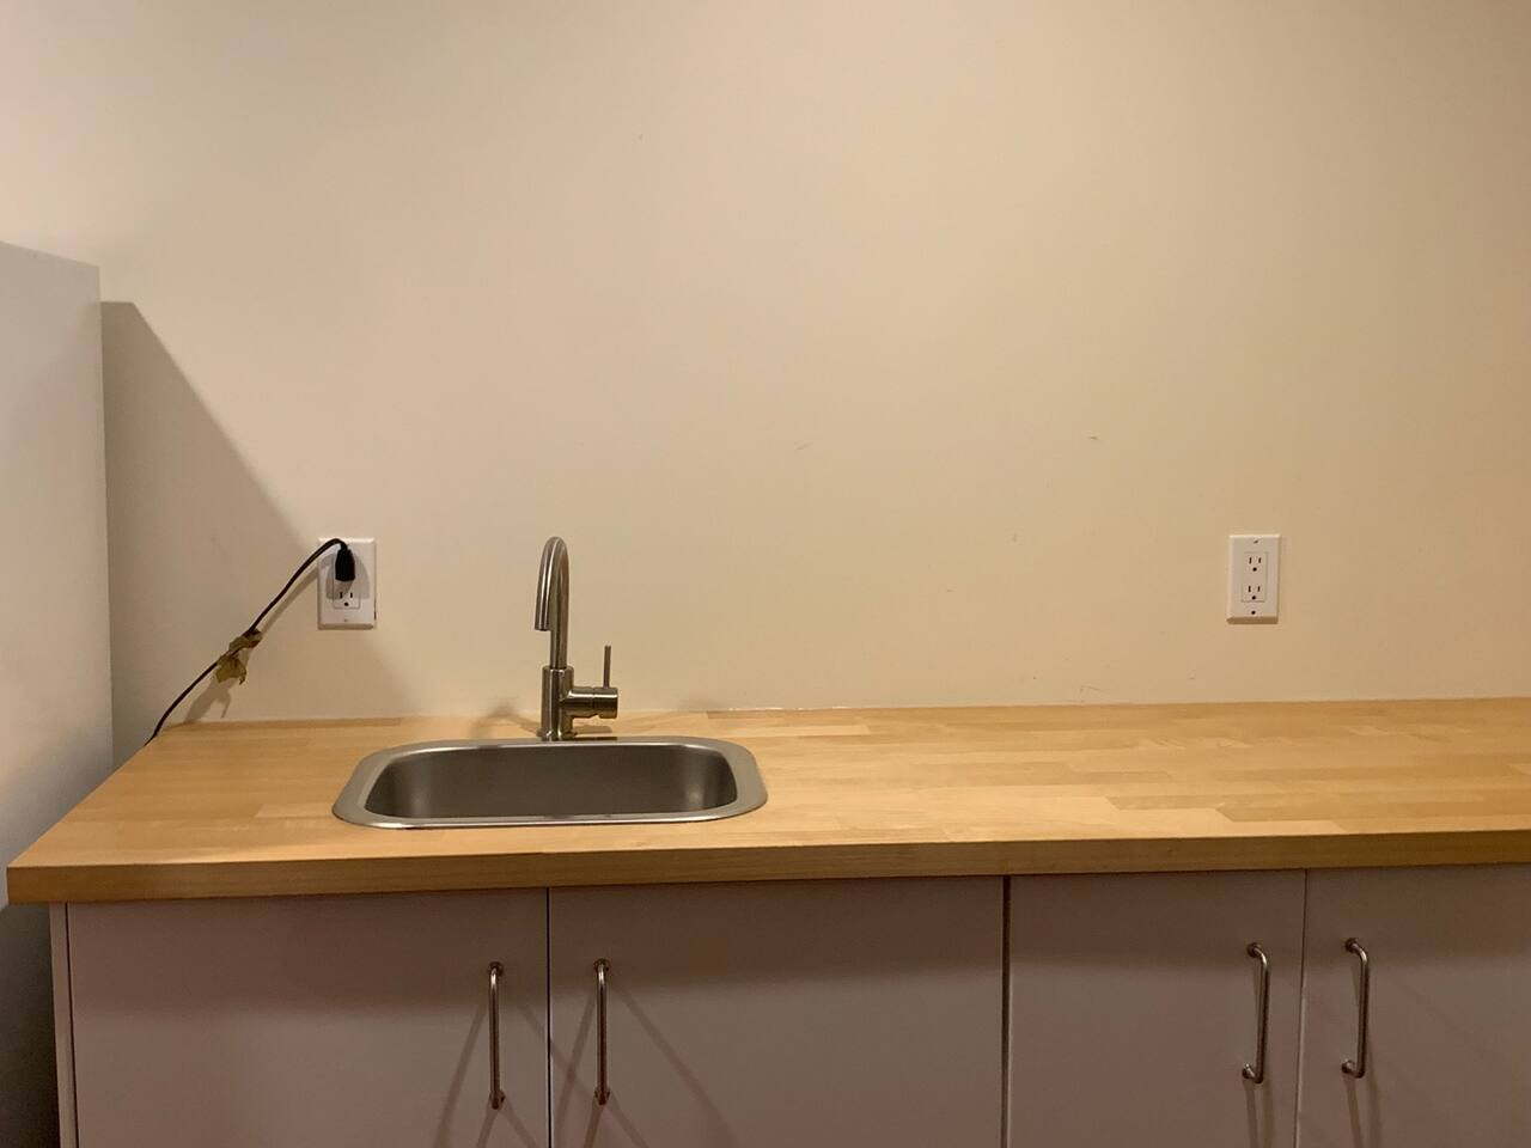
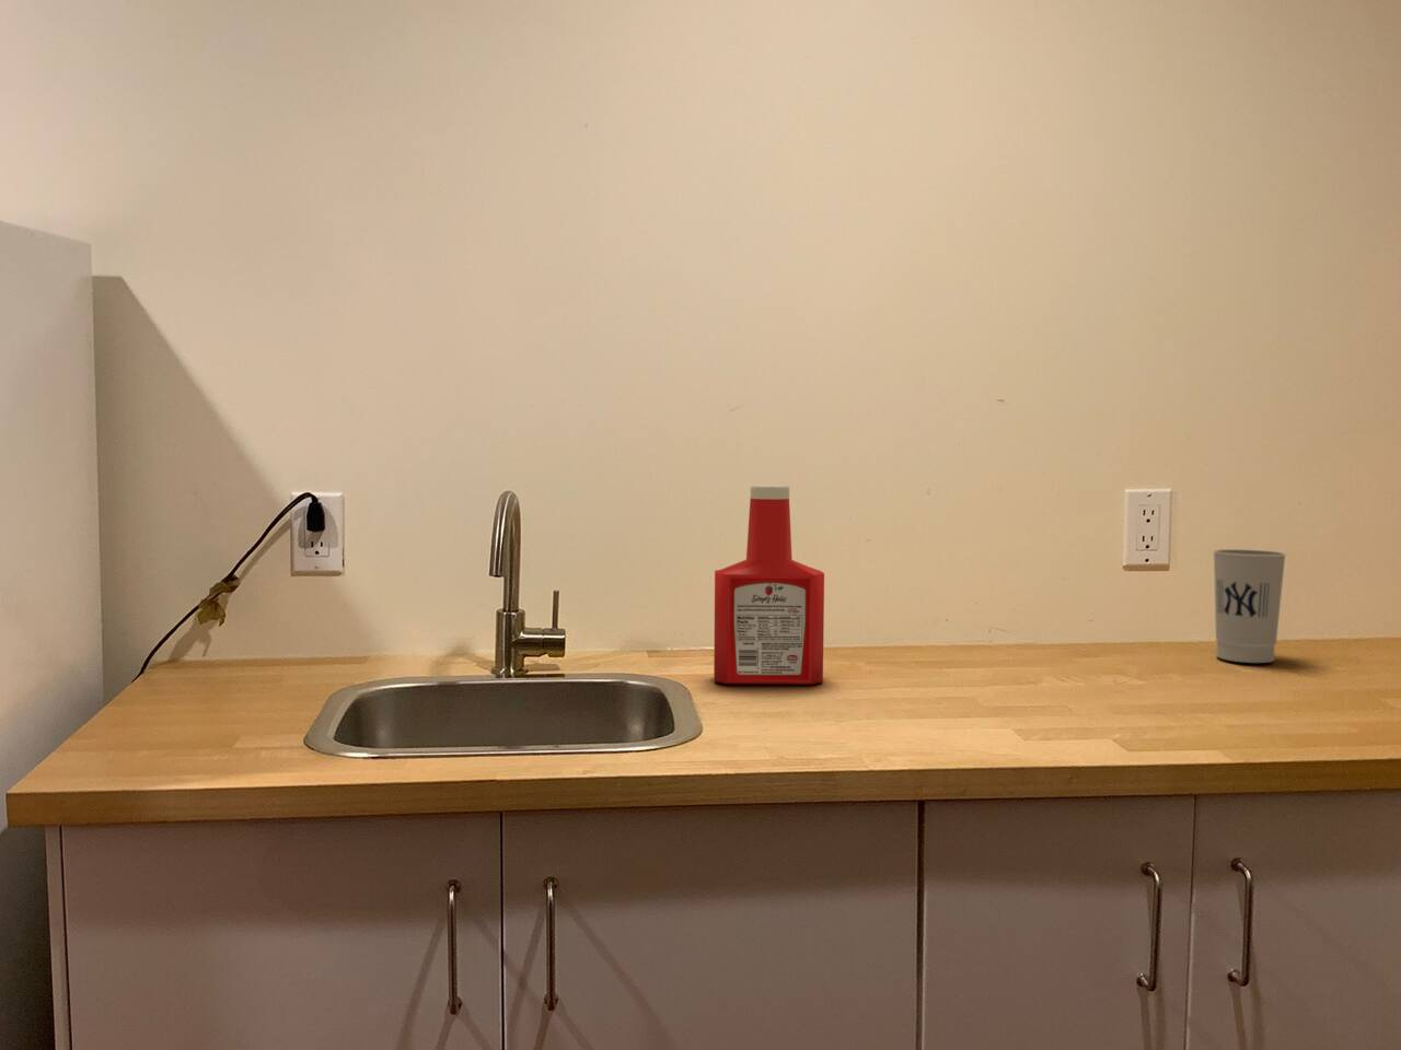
+ cup (1247, 604)
+ soap bottle (769, 582)
